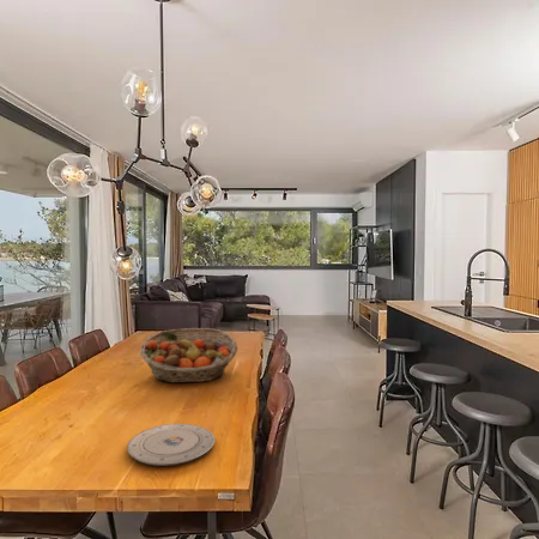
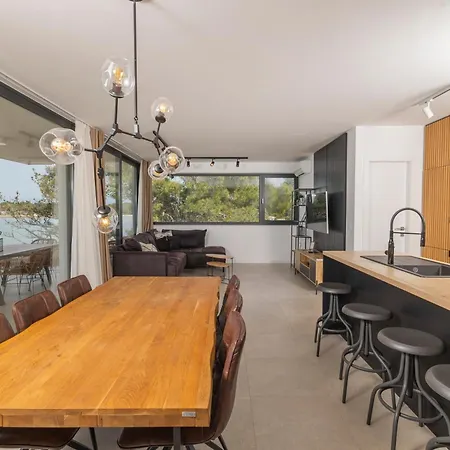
- plate (171, 443)
- fruit basket (189, 353)
